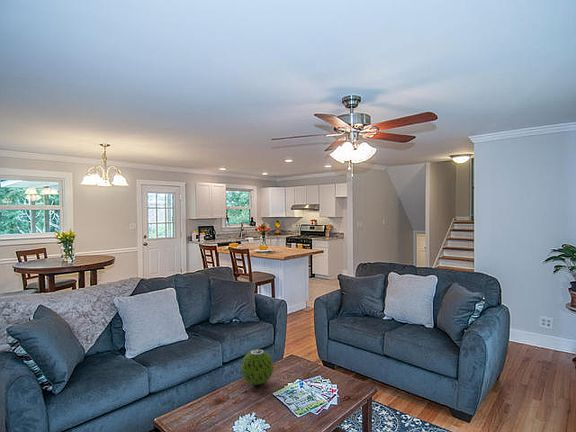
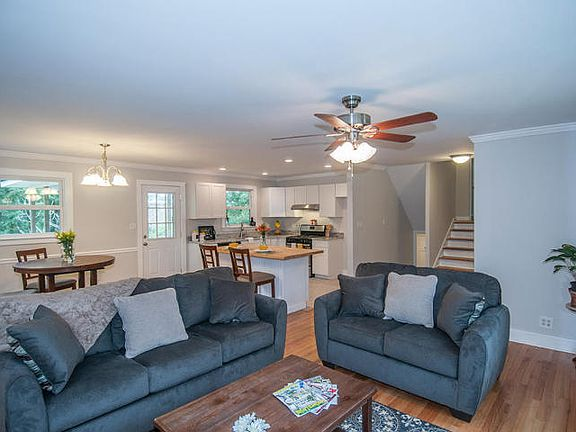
- decorative ball (257, 366)
